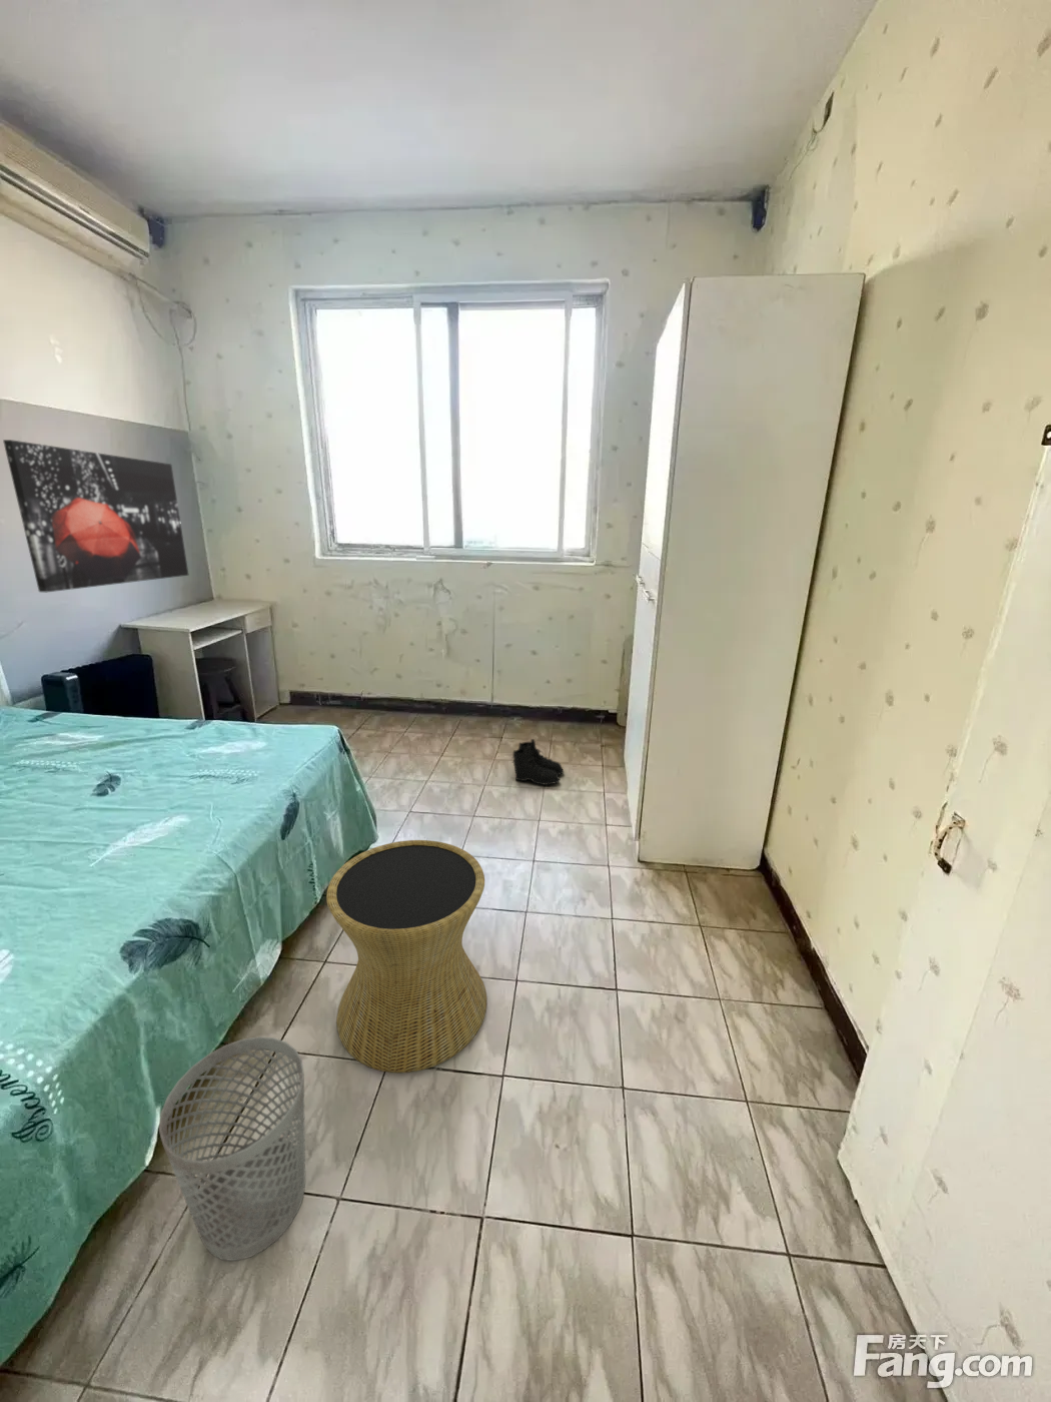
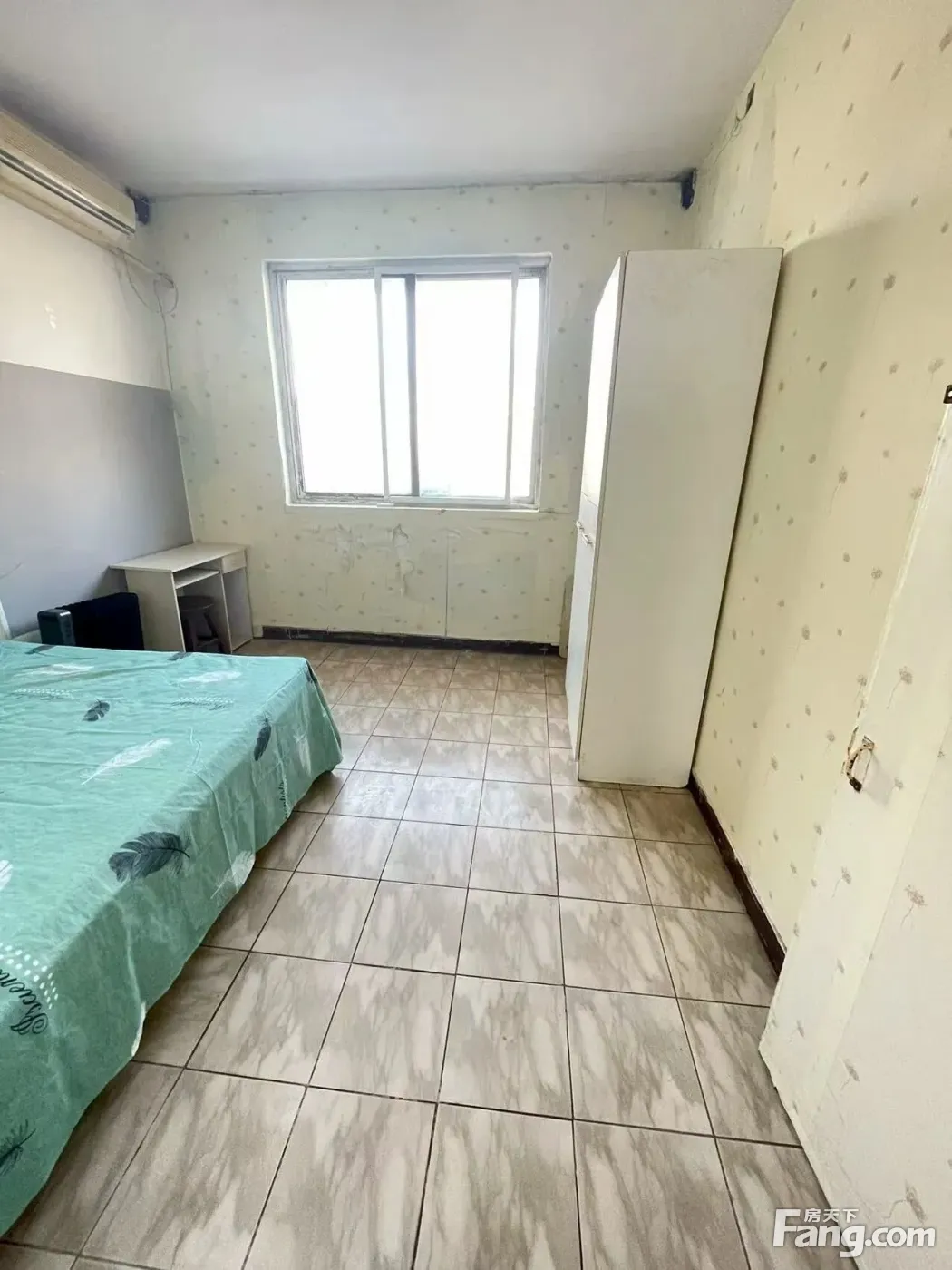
- wall art (113, 520)
- boots (539, 761)
- side table (411, 945)
- wastebasket (244, 1148)
